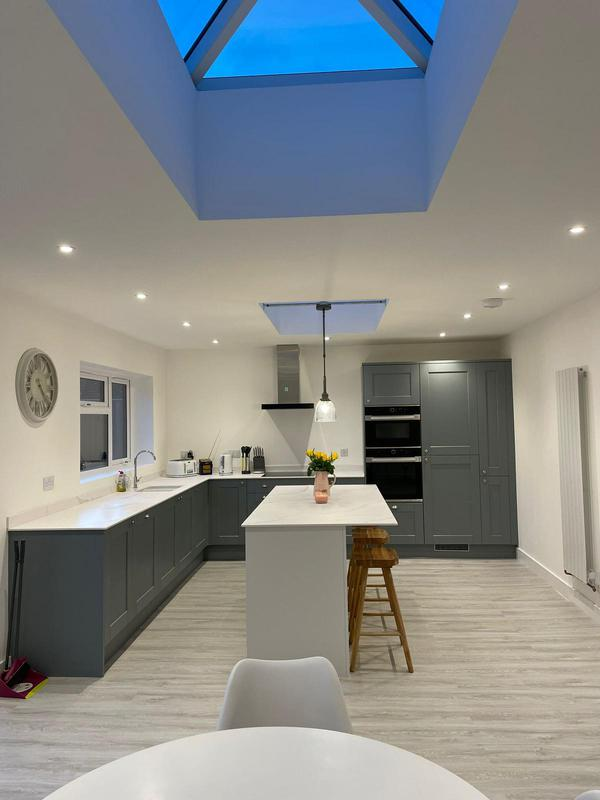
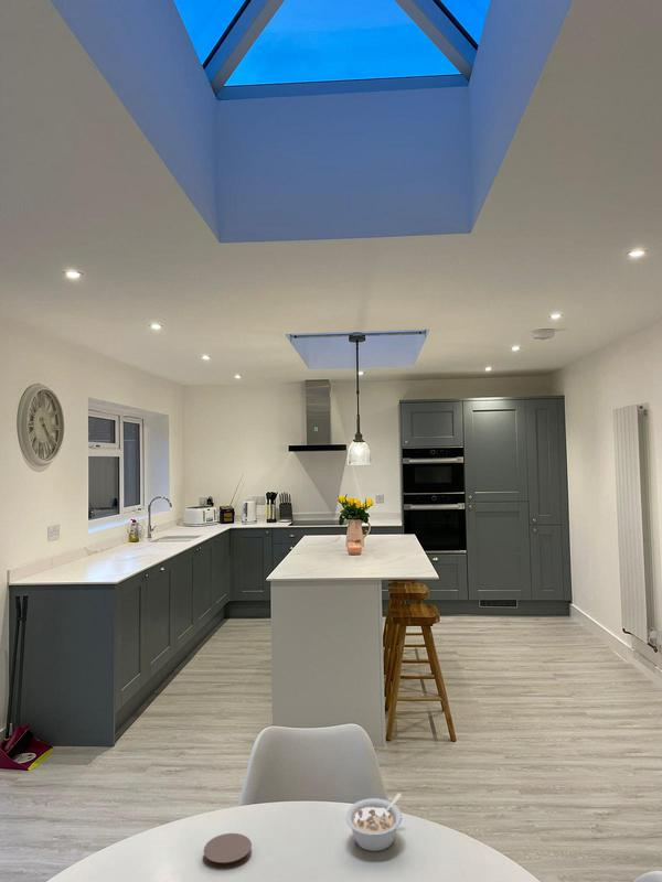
+ coaster (227, 850)
+ legume (374, 822)
